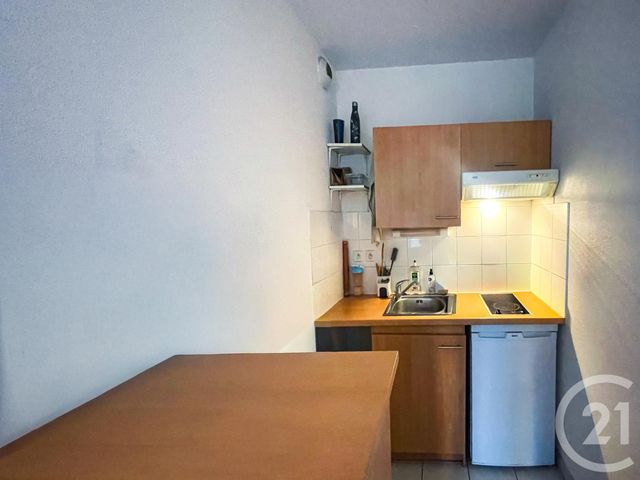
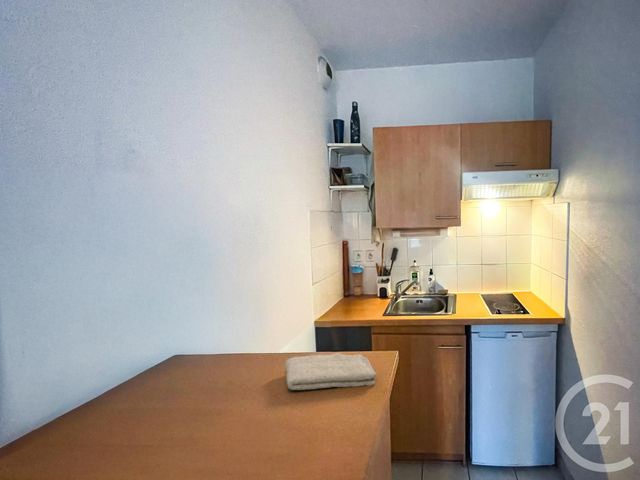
+ washcloth (329, 370)
